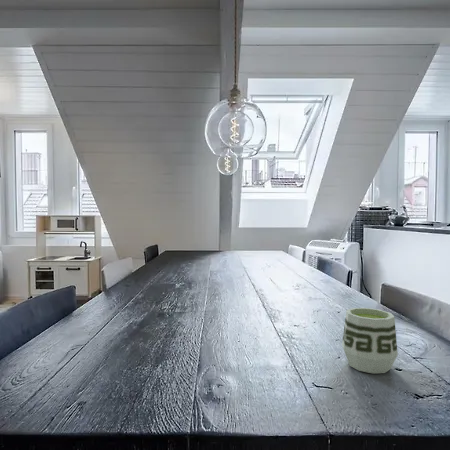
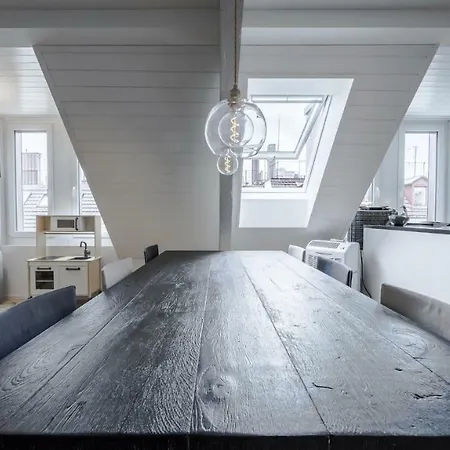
- cup (369, 339)
